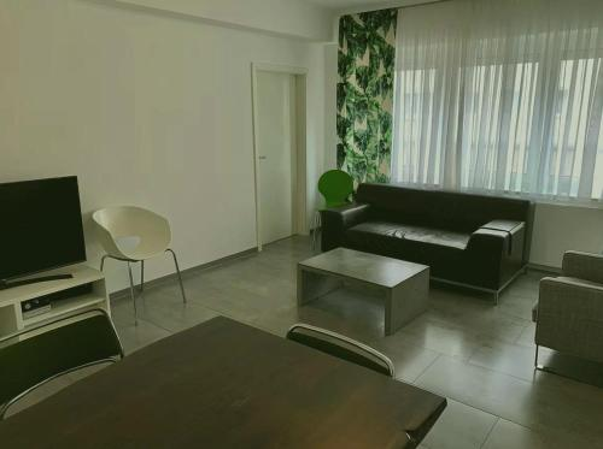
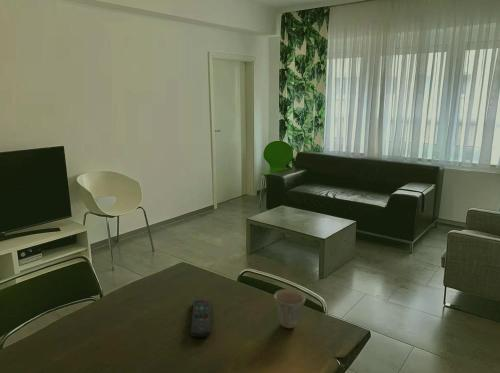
+ remote control (201, 316)
+ cup (289, 310)
